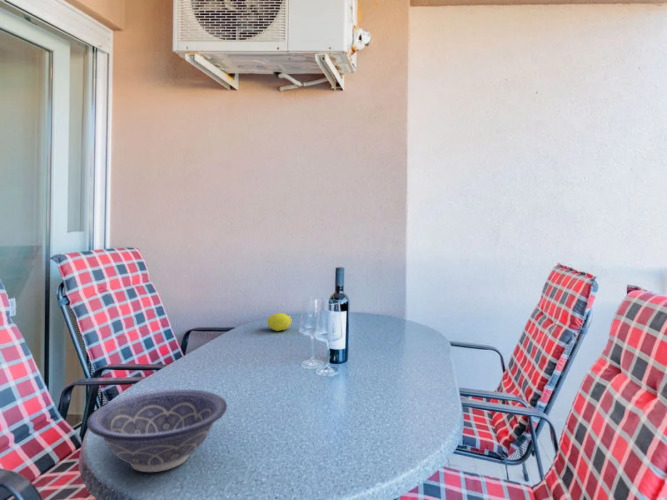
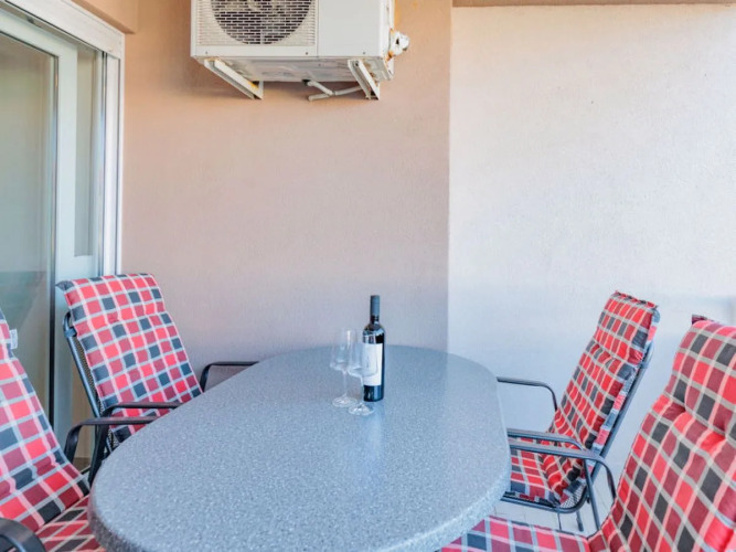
- fruit (279, 321)
- decorative bowl (160, 434)
